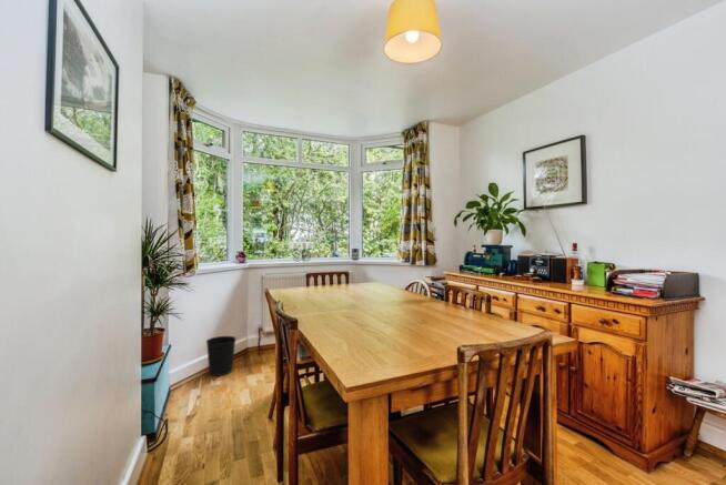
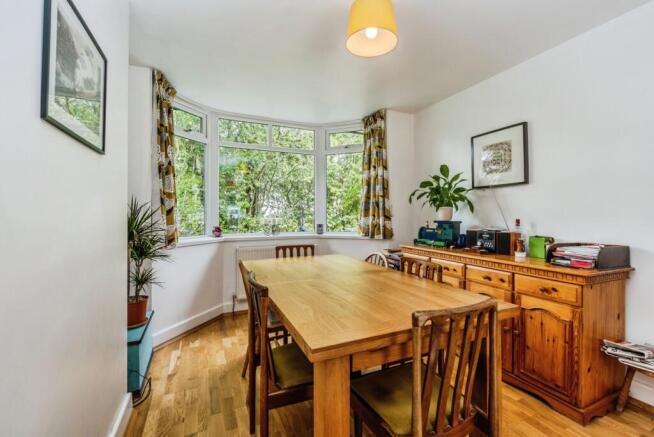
- wastebasket (221, 355)
